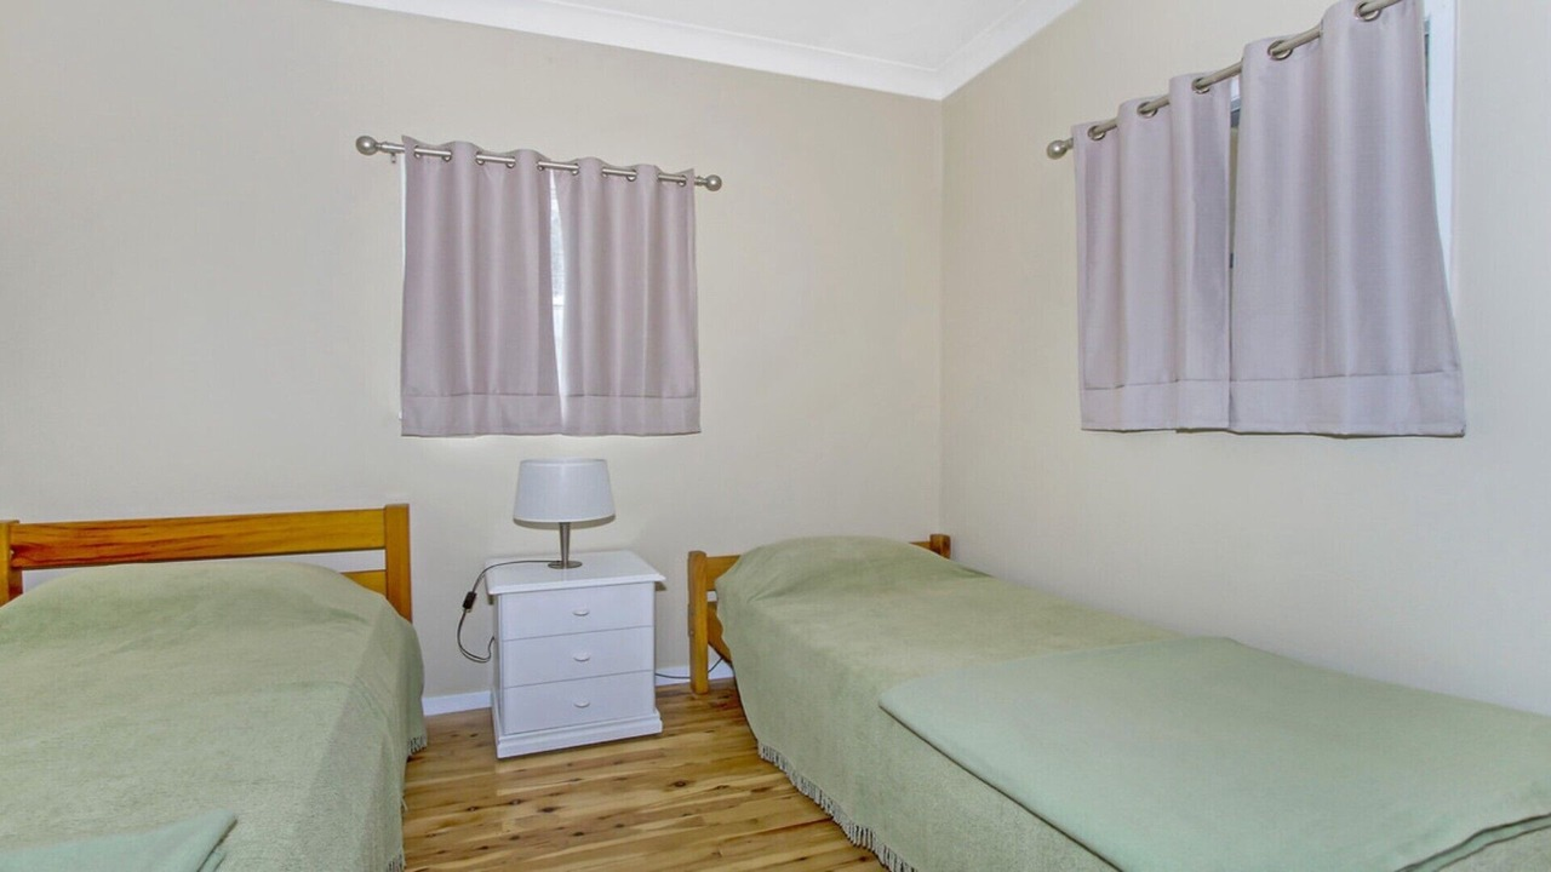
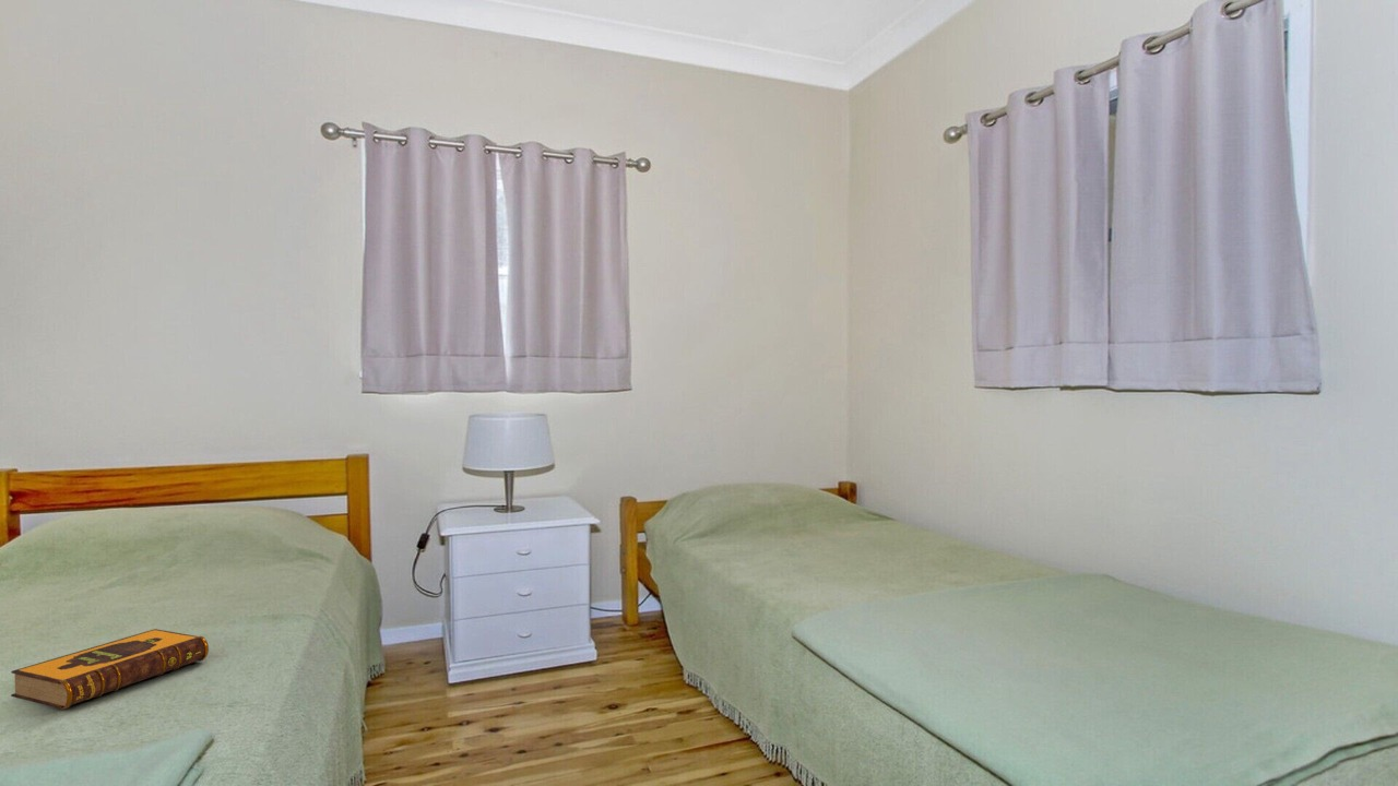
+ hardback book (116, 665)
